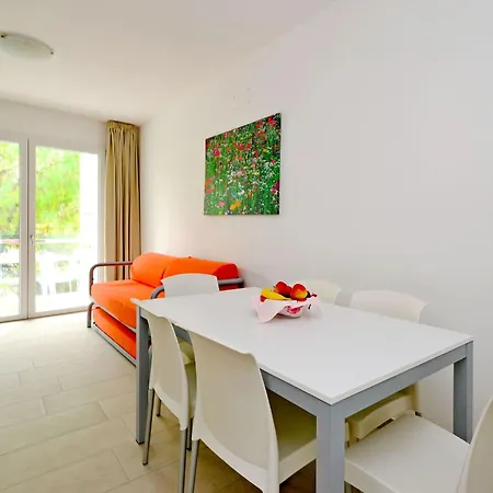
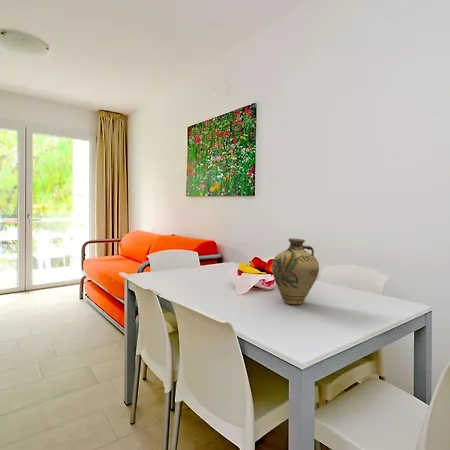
+ jug (295, 270)
